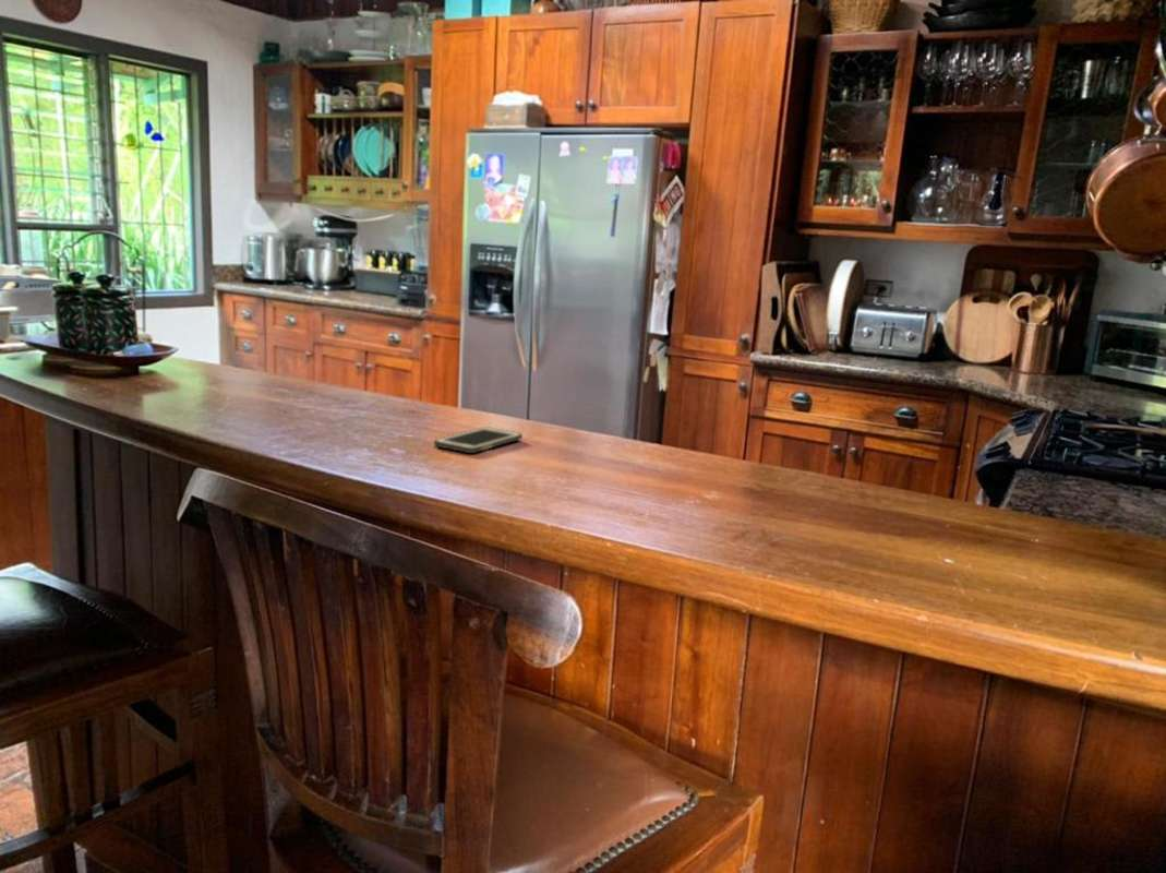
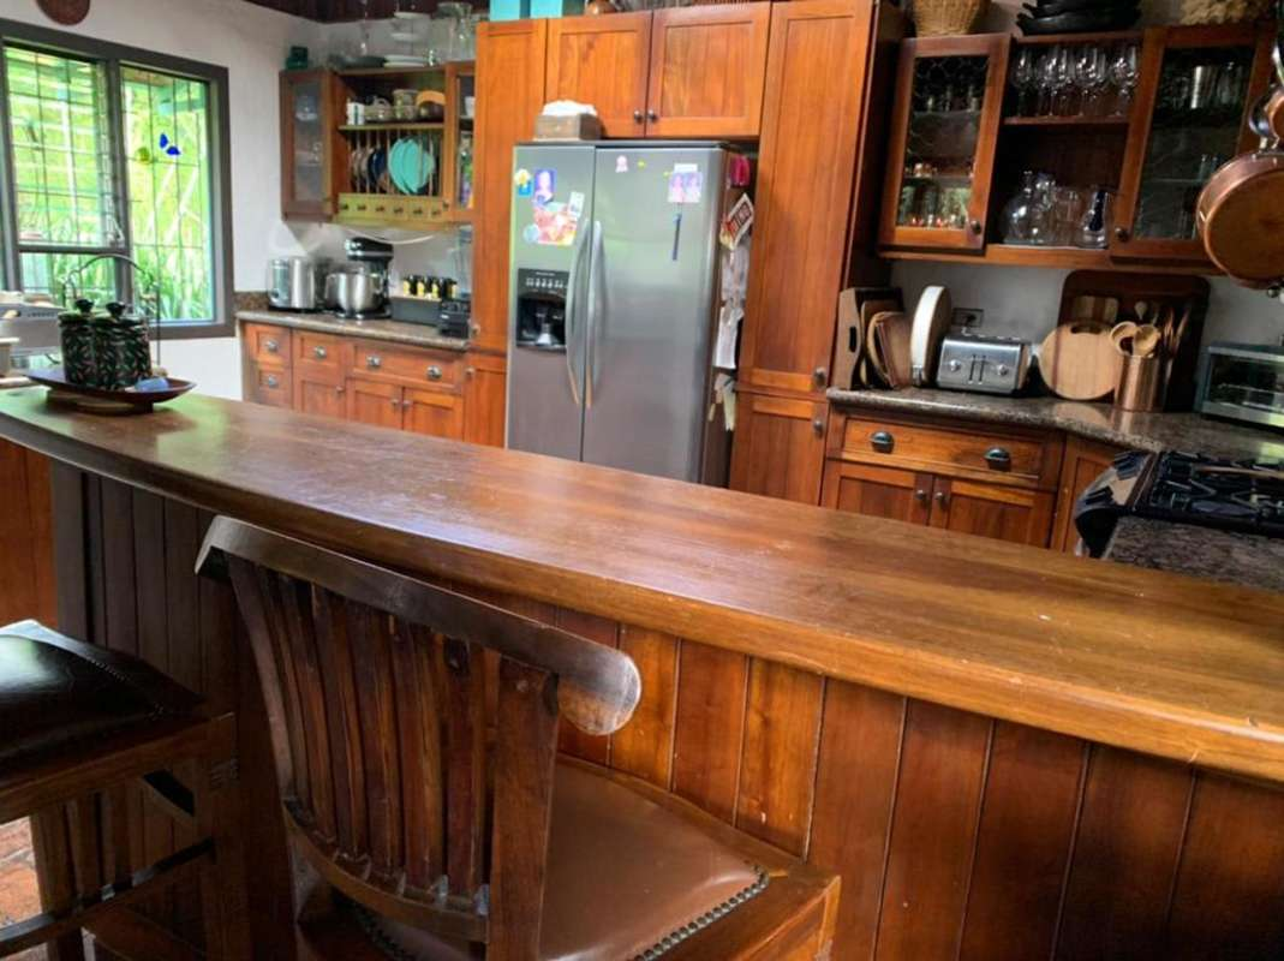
- cell phone (479, 439)
